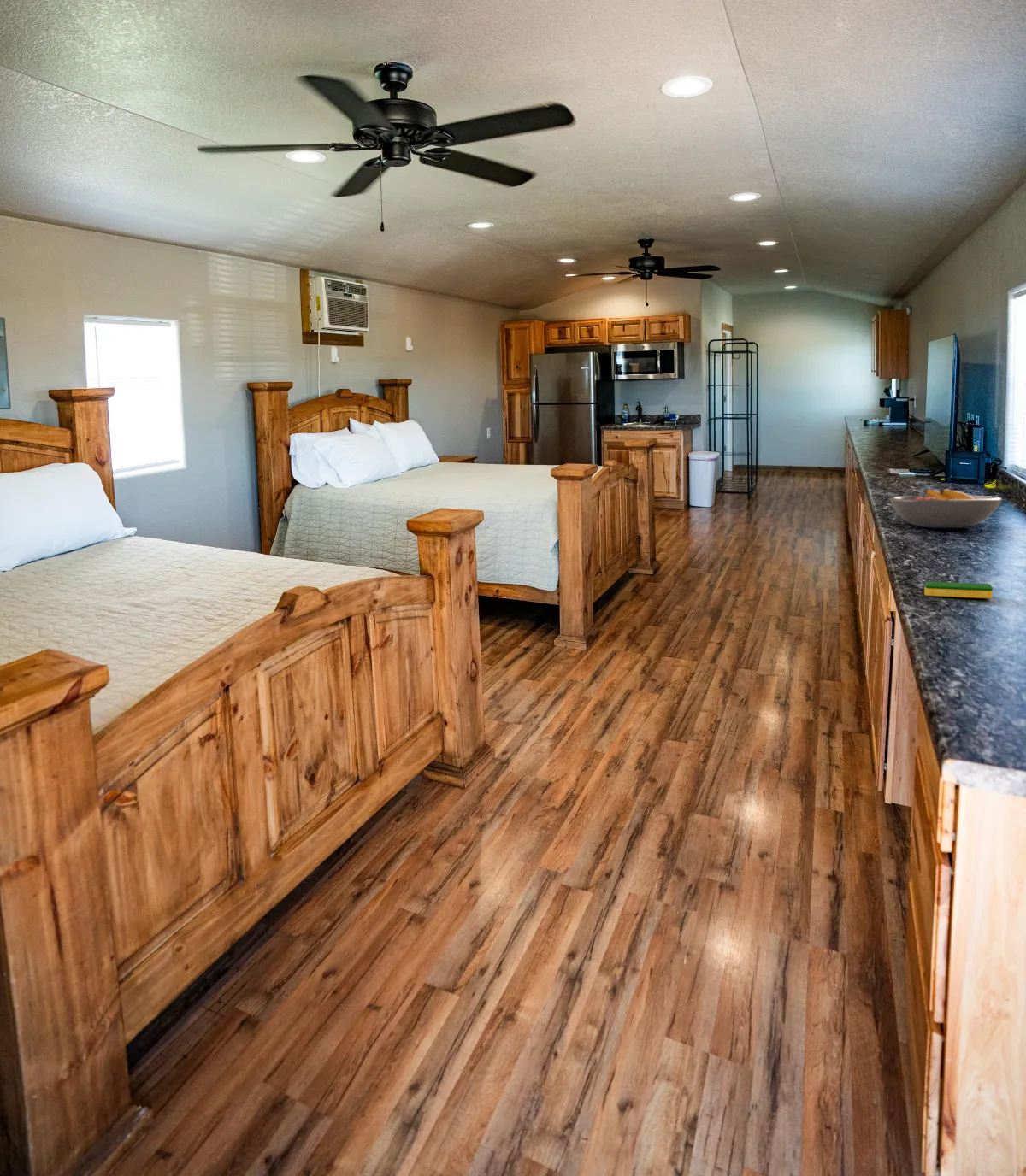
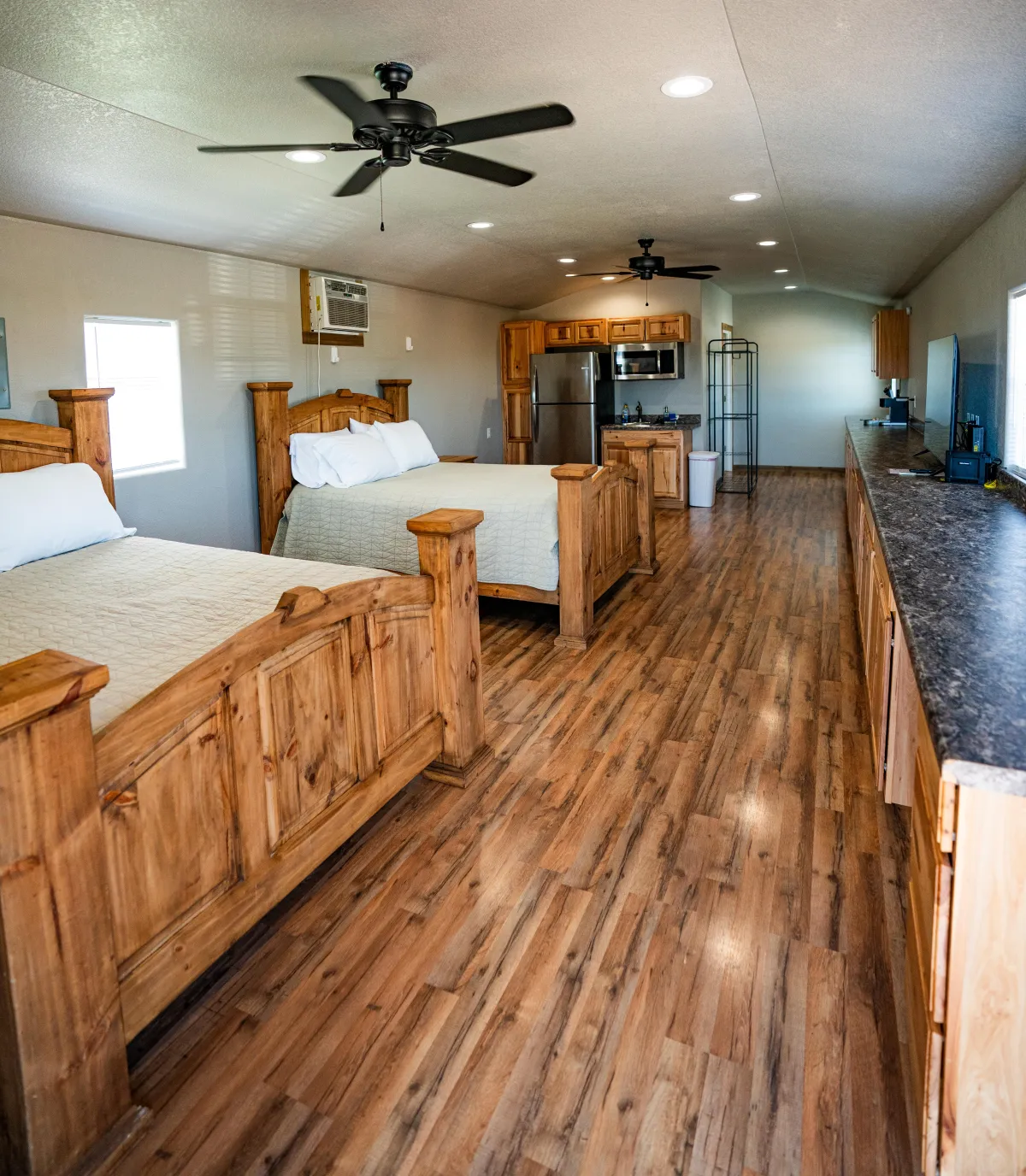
- fruit bowl (943, 509)
- dish sponge (957, 590)
